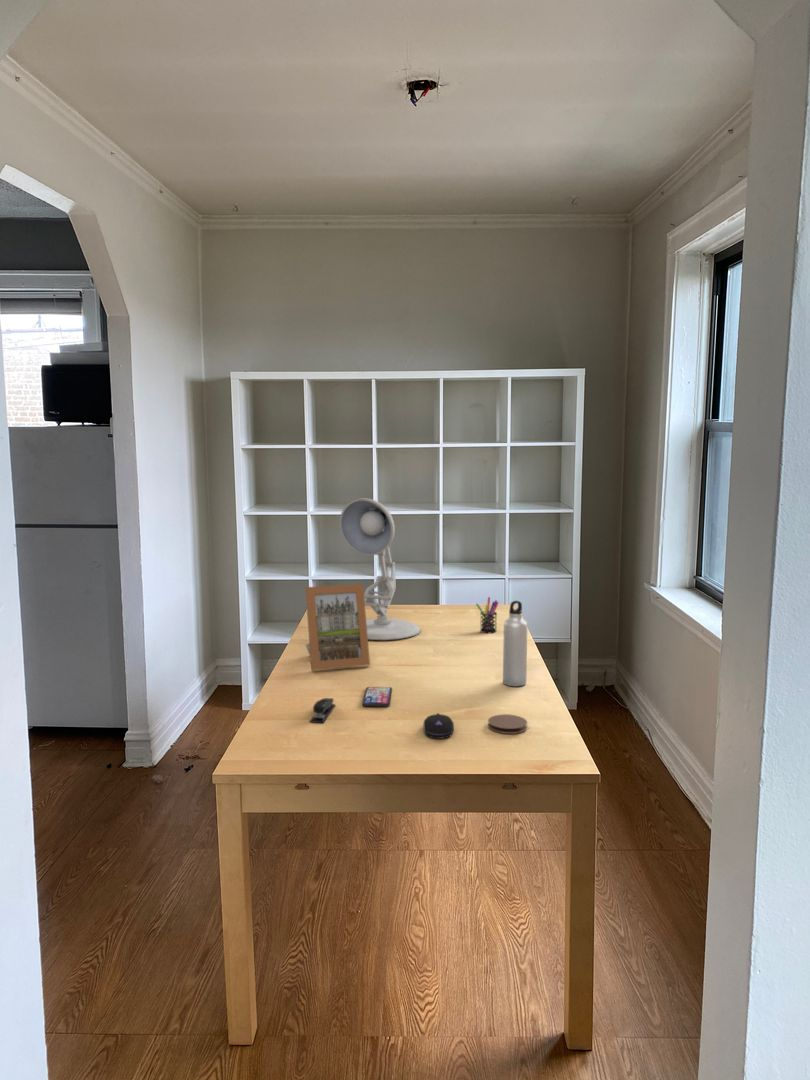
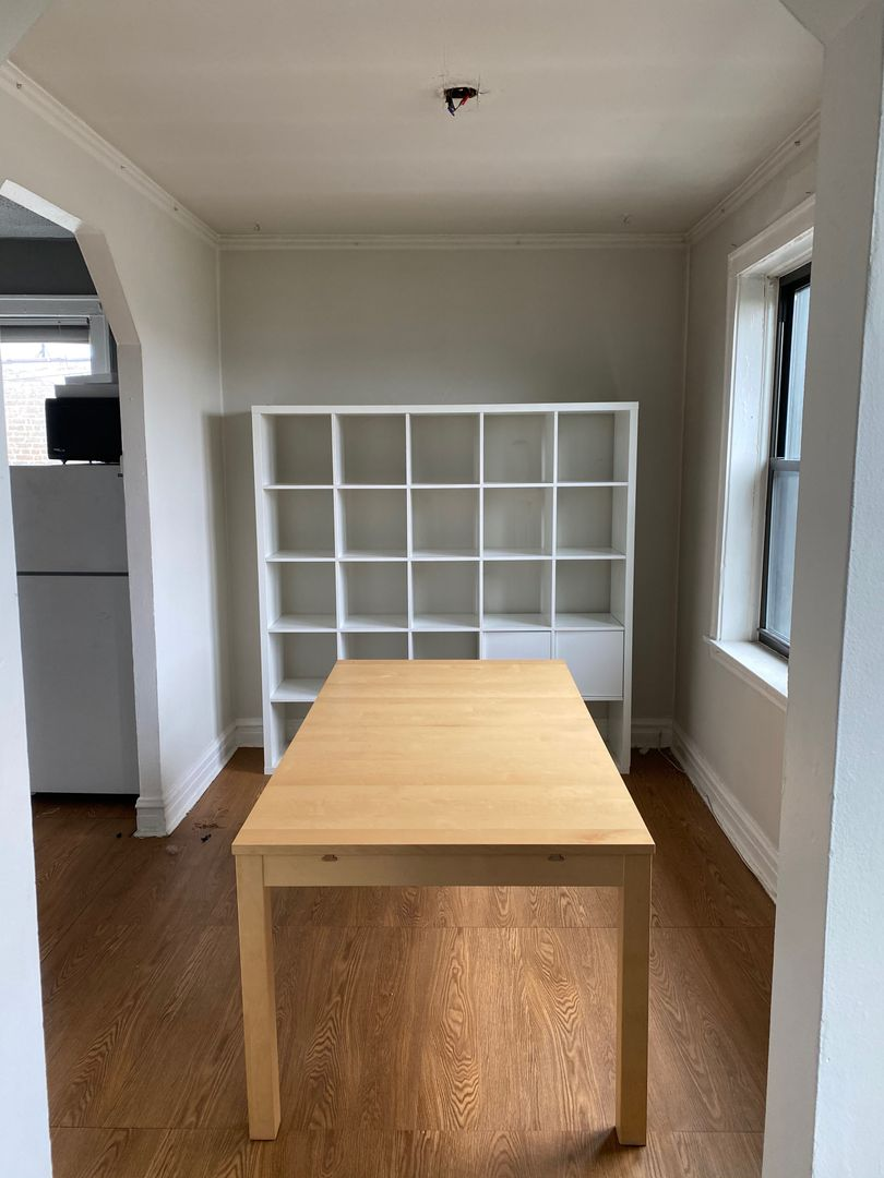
- coaster (507, 723)
- picture frame (334, 623)
- computer mouse (438, 723)
- stapler (323, 706)
- pen holder (486, 614)
- water bottle (515, 642)
- desk lamp (380, 564)
- smartphone (377, 696)
